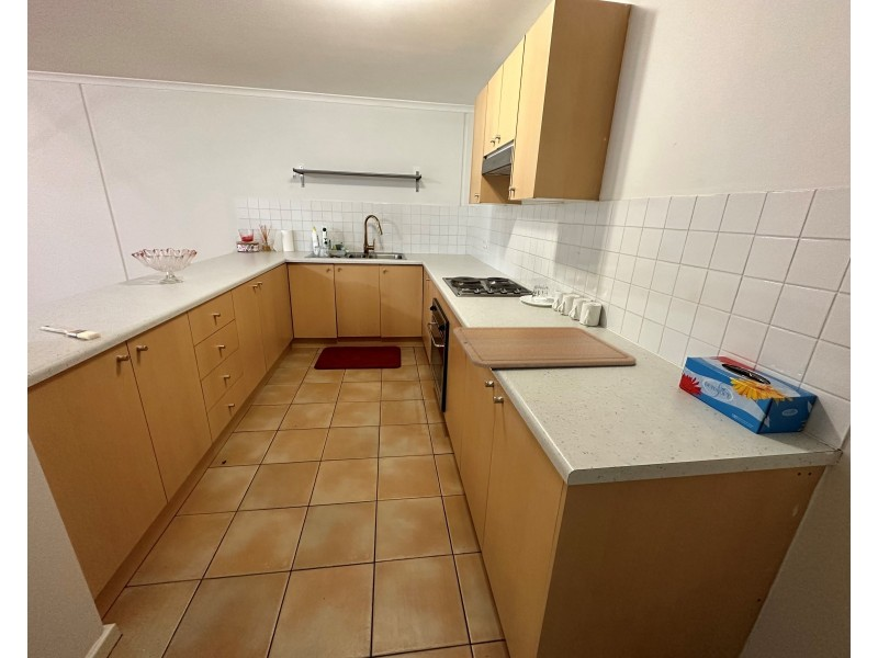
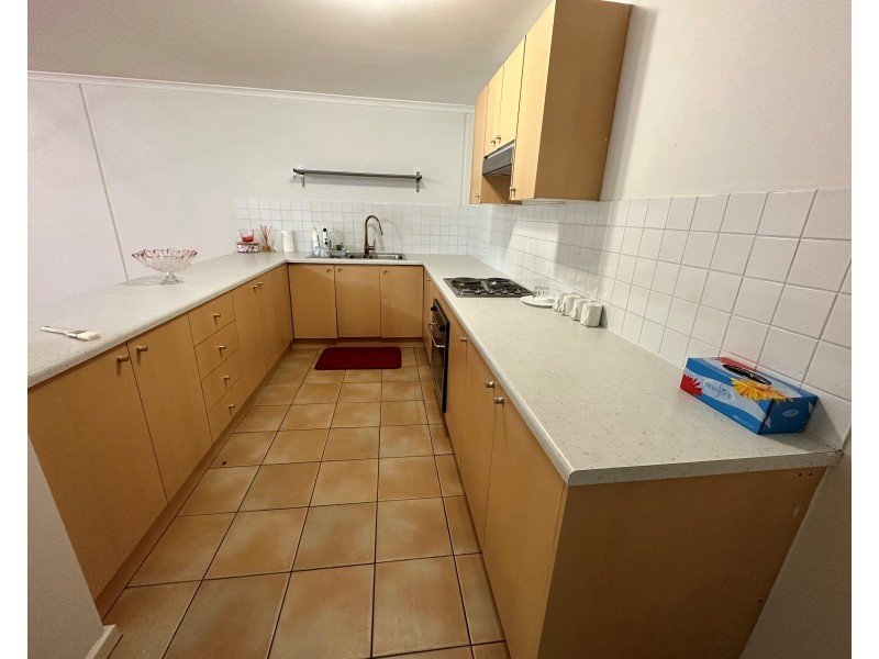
- chopping board (536, 343)
